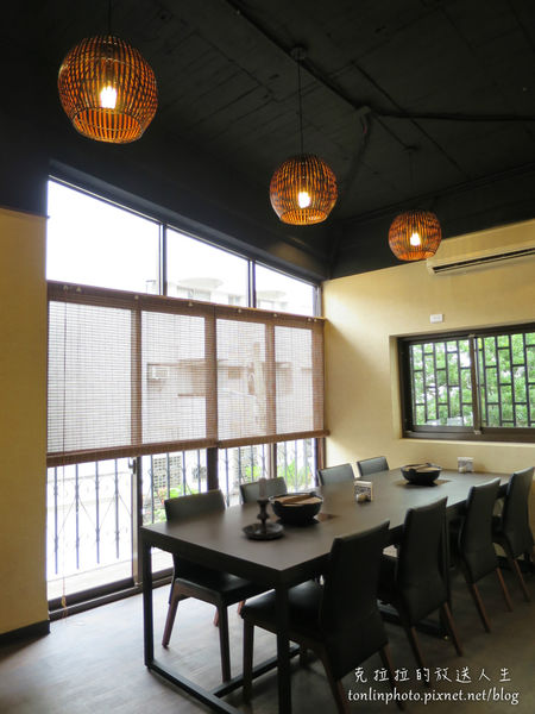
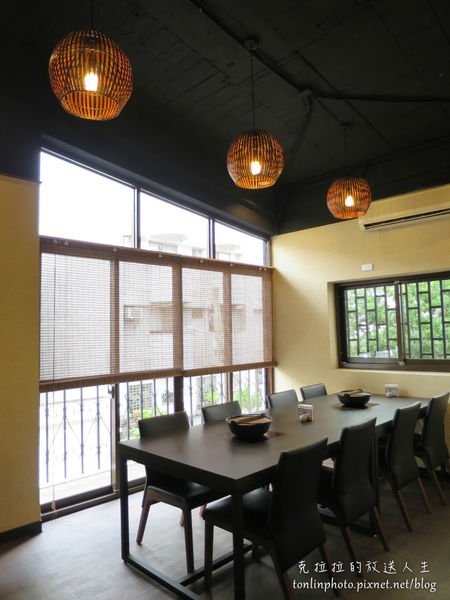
- candle holder (262, 503)
